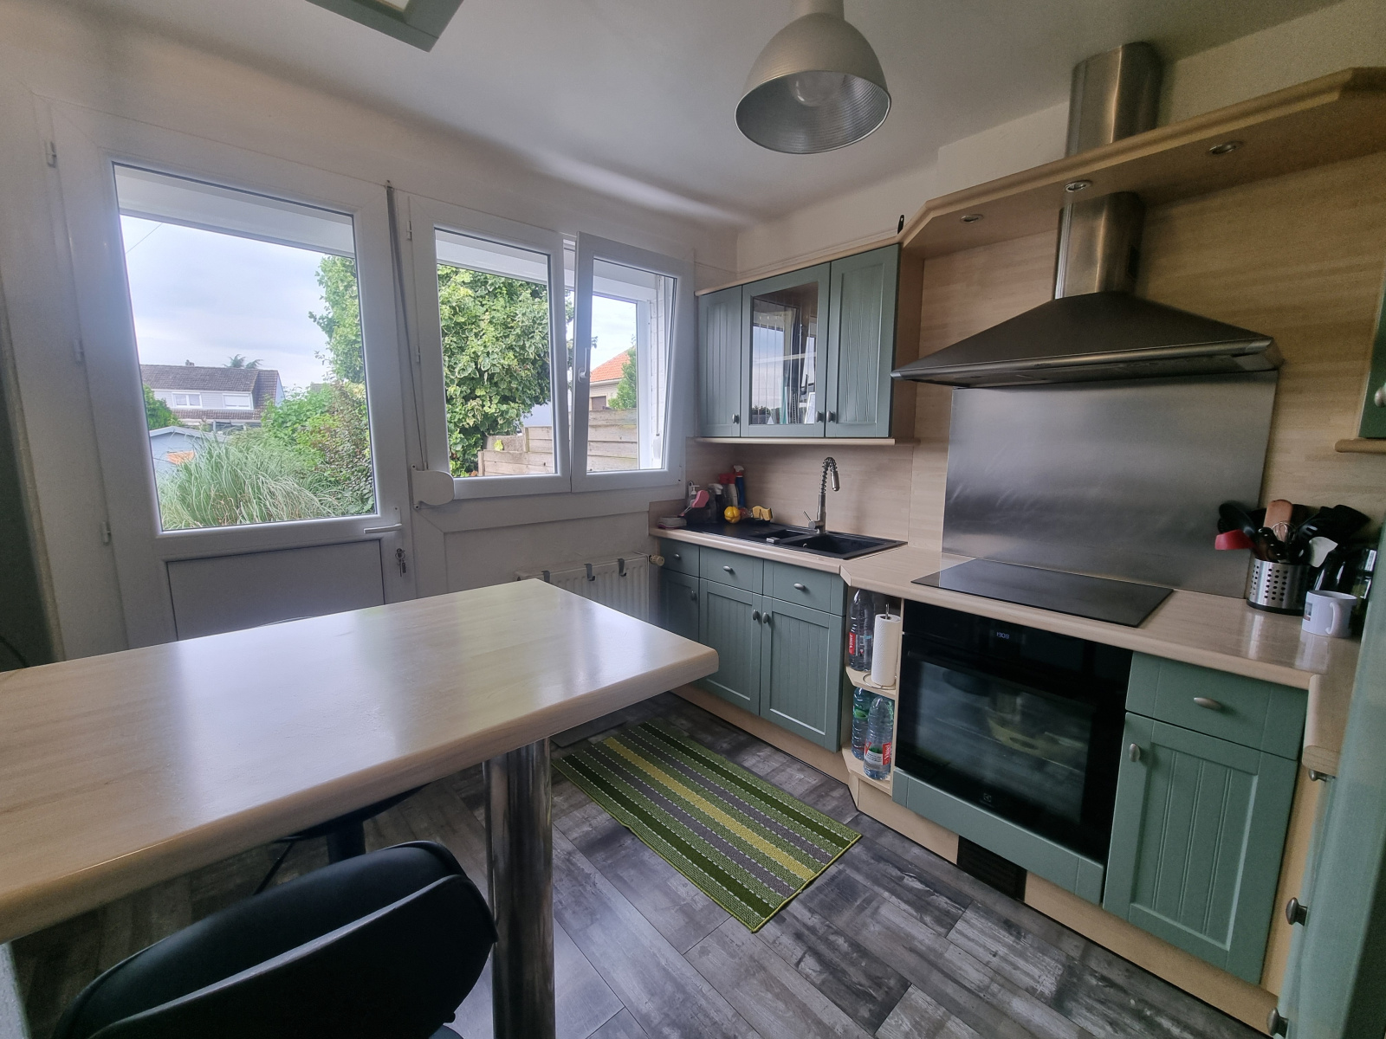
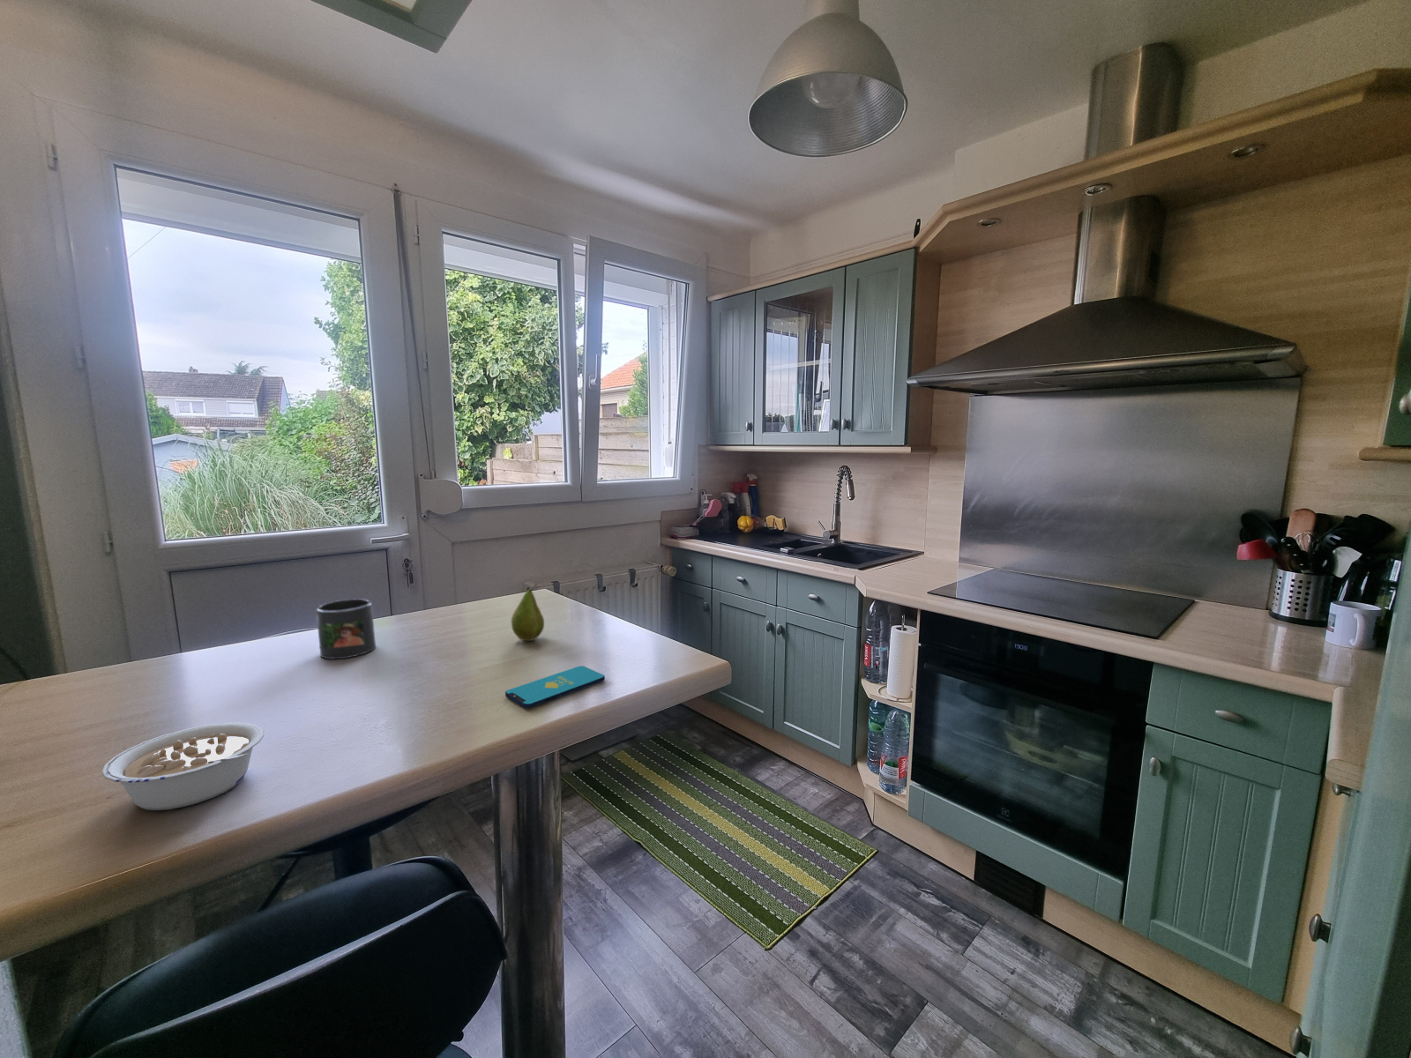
+ smartphone (557, 685)
+ fruit (527, 611)
+ mug (348, 625)
+ legume (196, 763)
